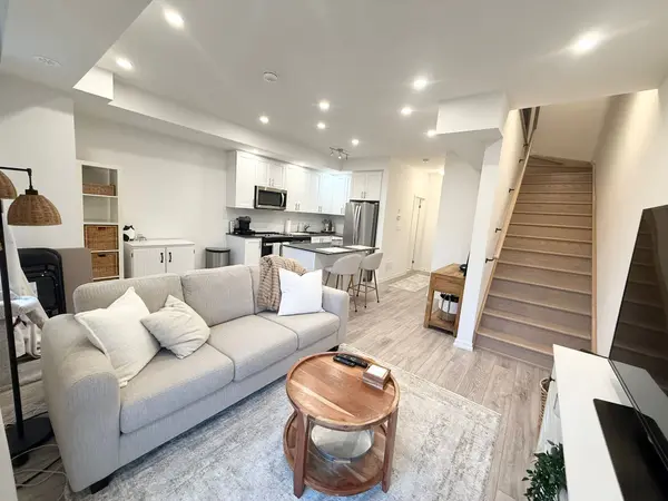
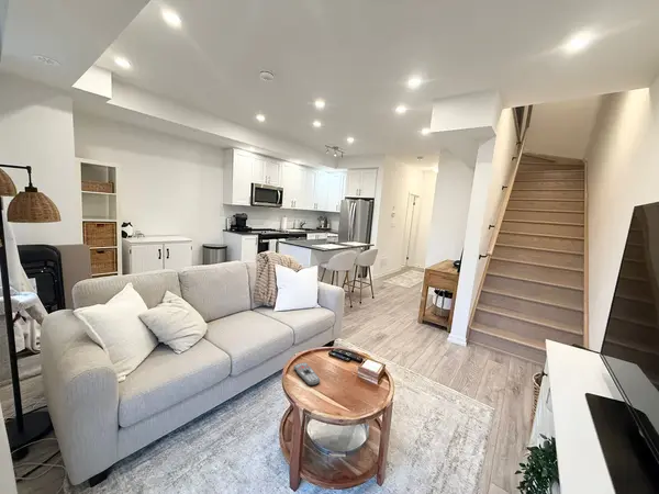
+ remote control (306, 373)
